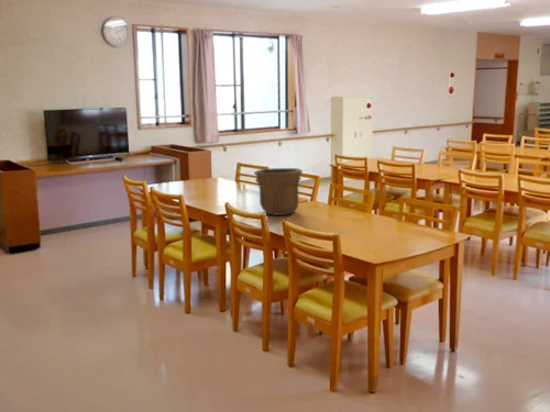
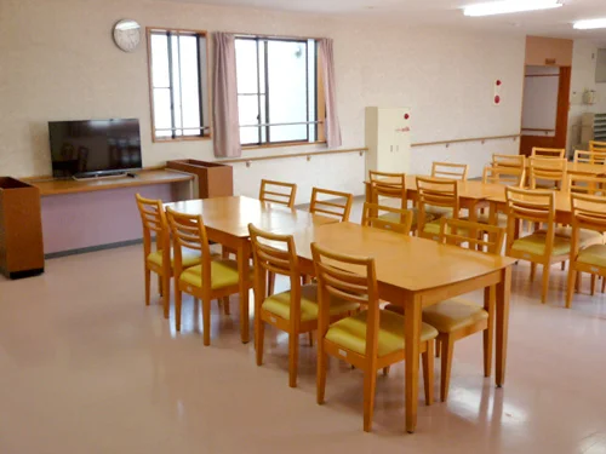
- flower pot (278, 190)
